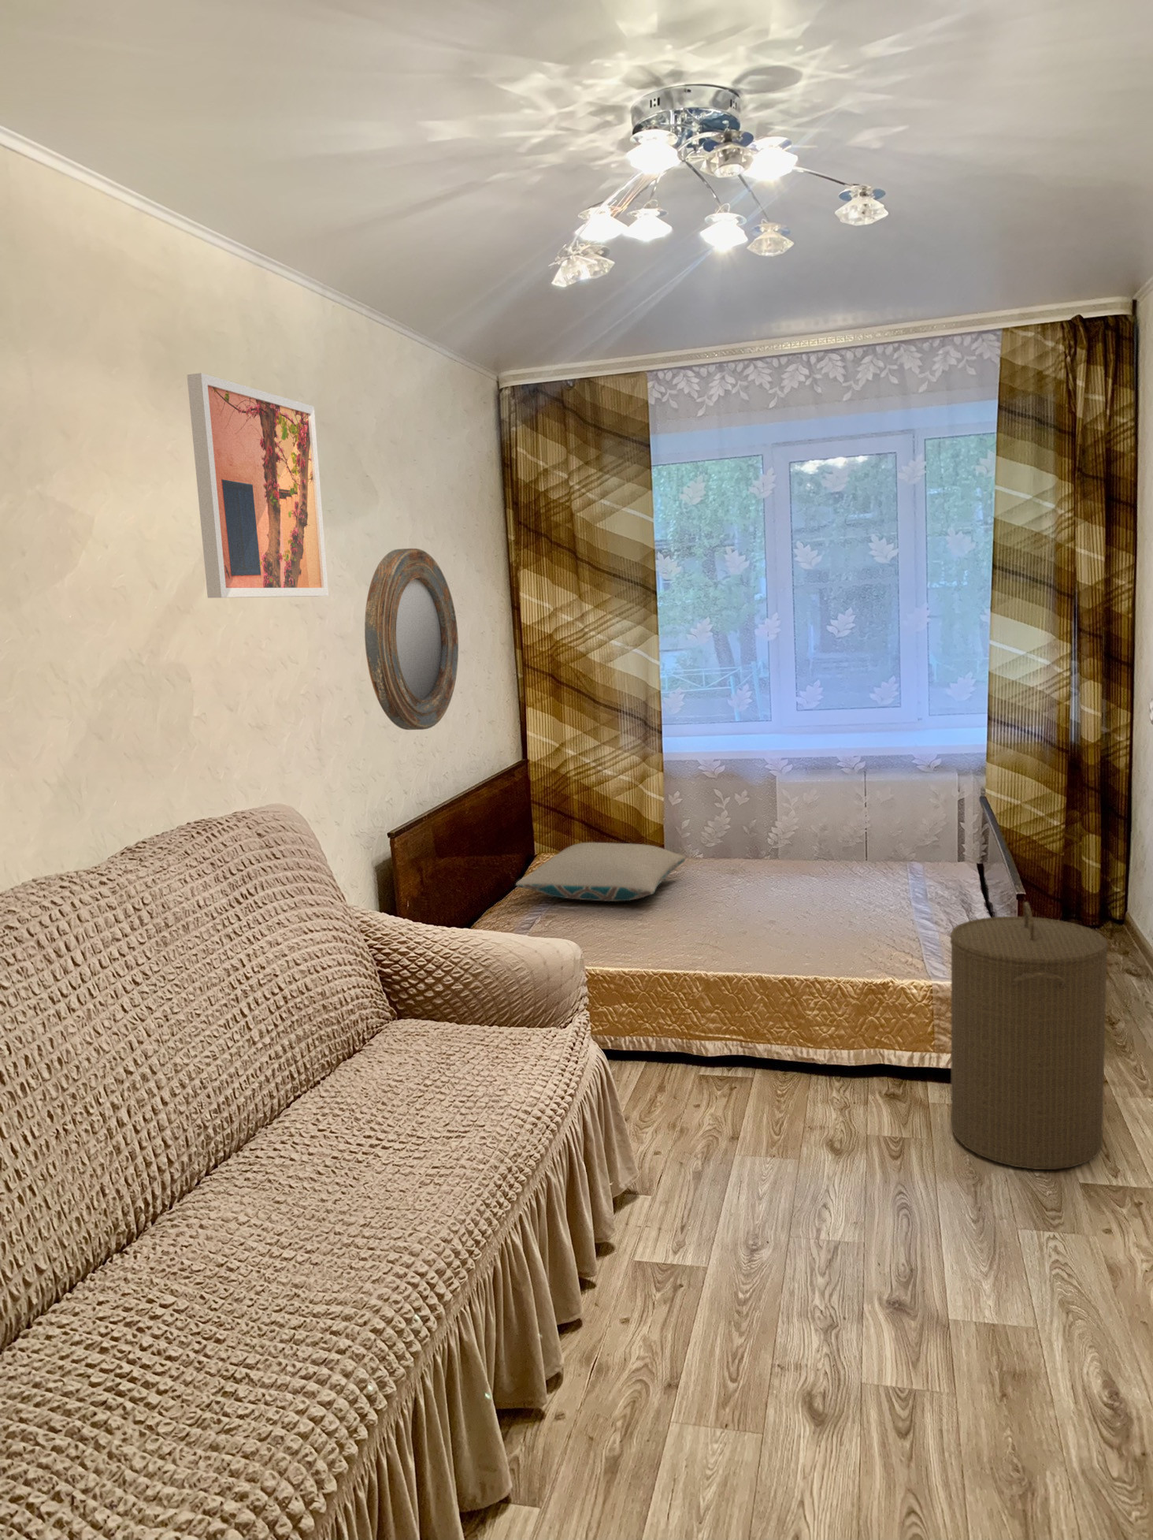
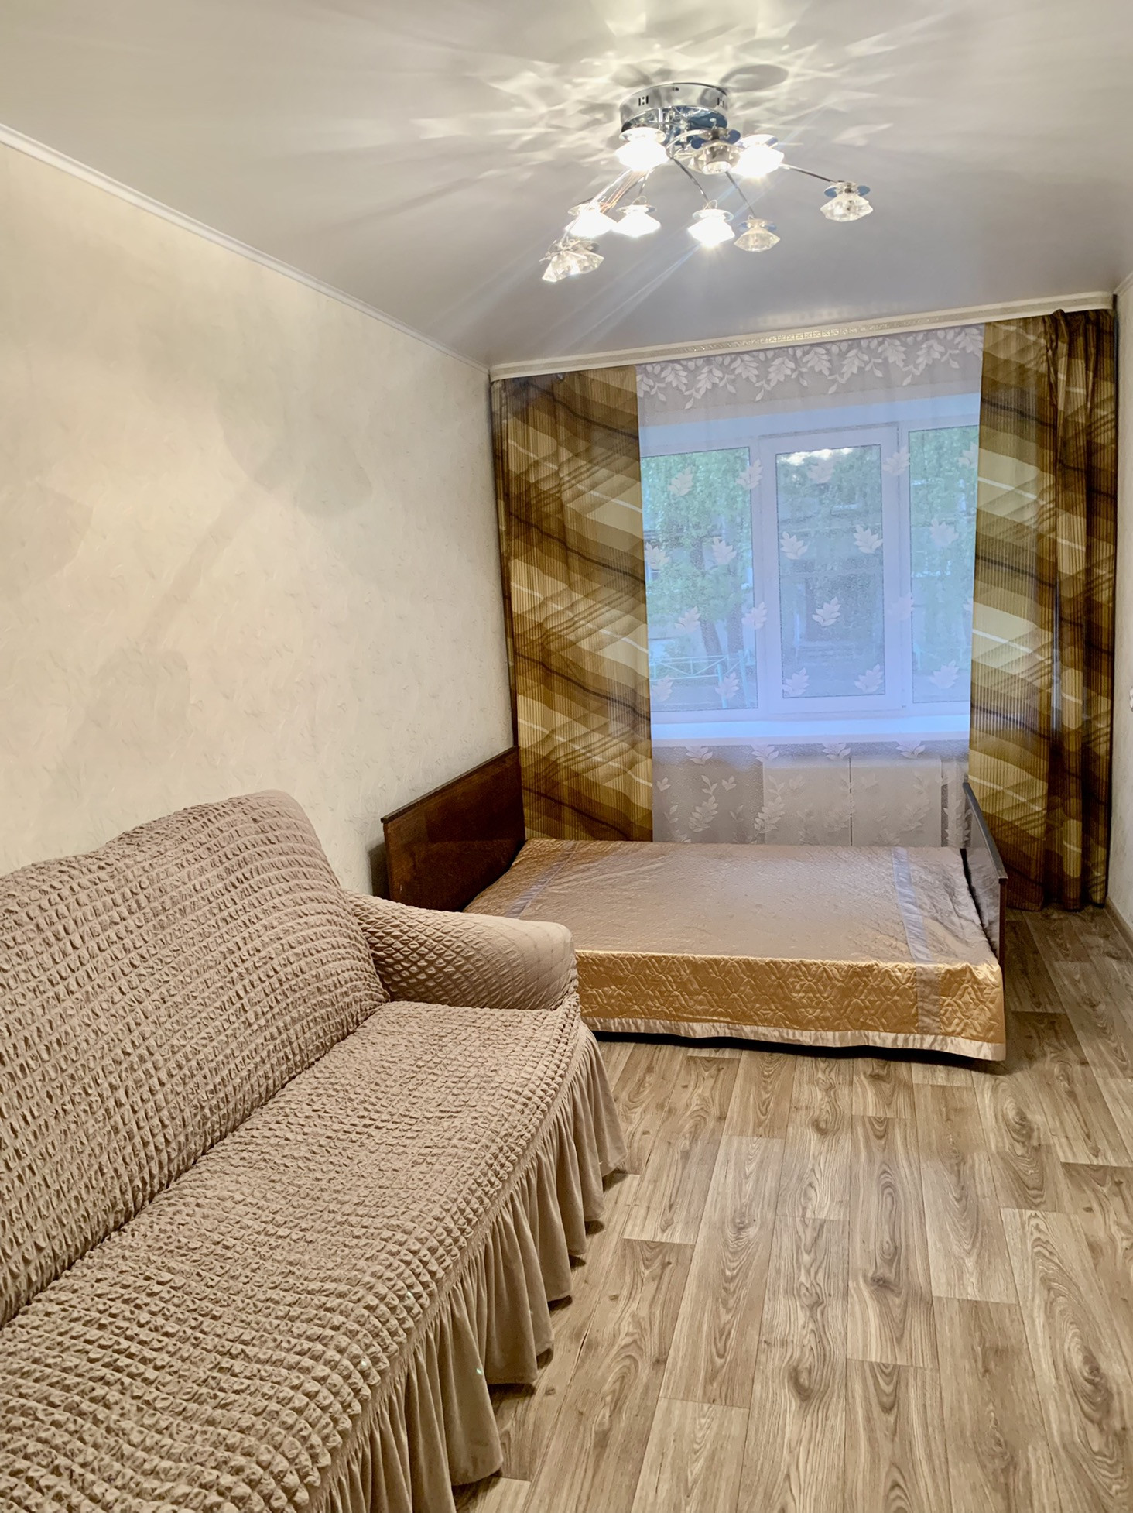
- pillow (604, 870)
- laundry hamper (1026, 1021)
- wall art (264, 494)
- home mirror (415, 640)
